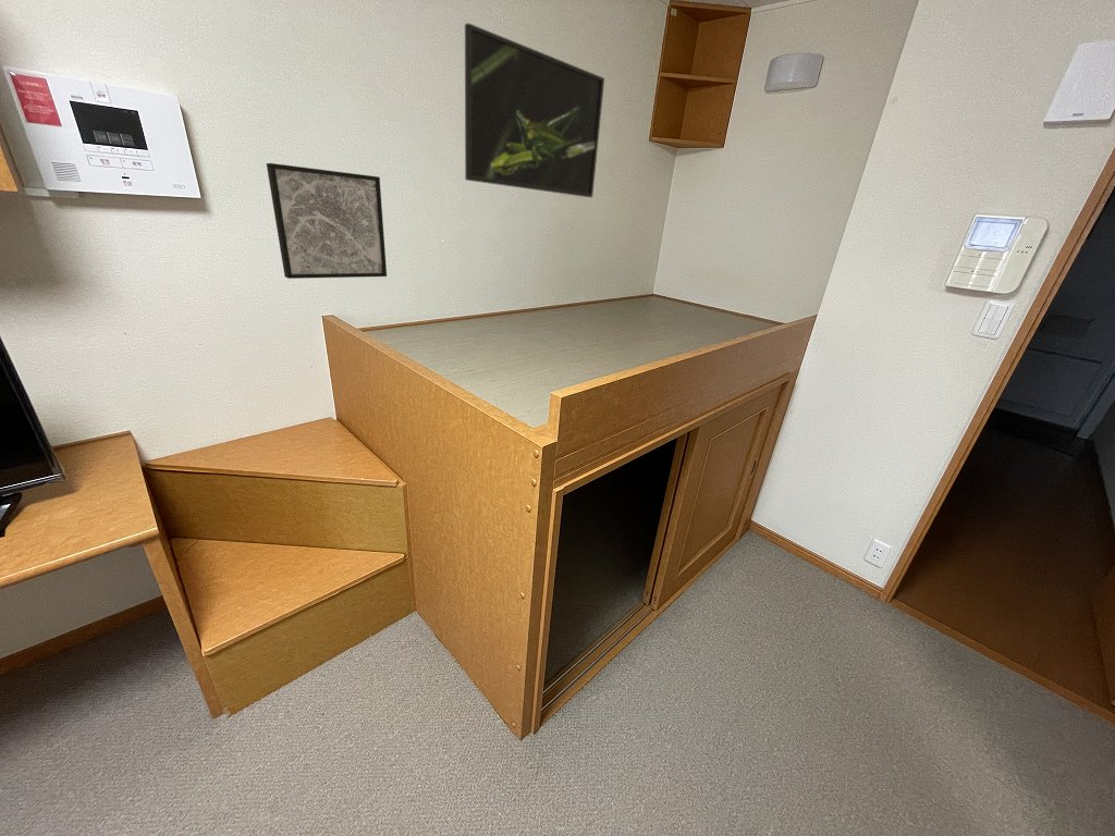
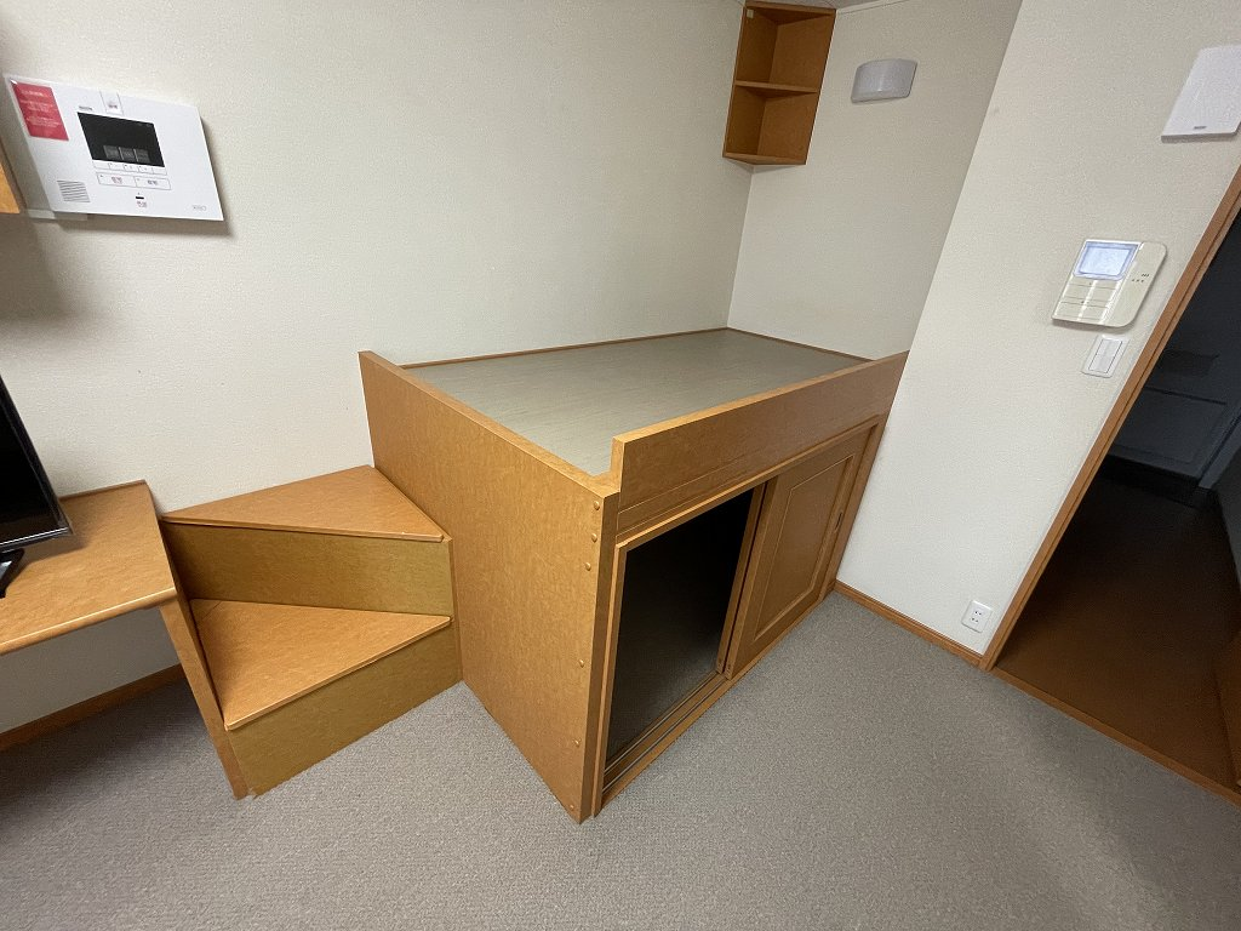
- wall art (332, 225)
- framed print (539, 125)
